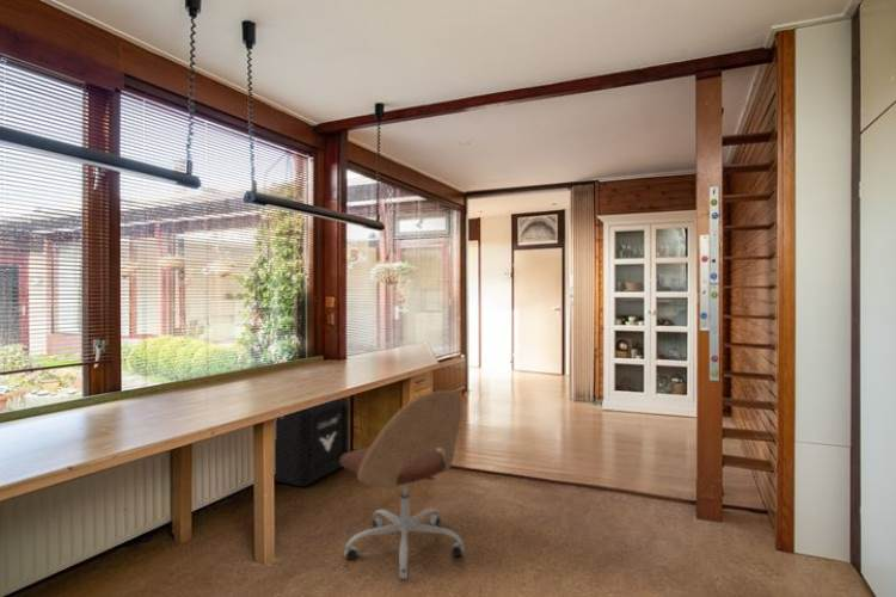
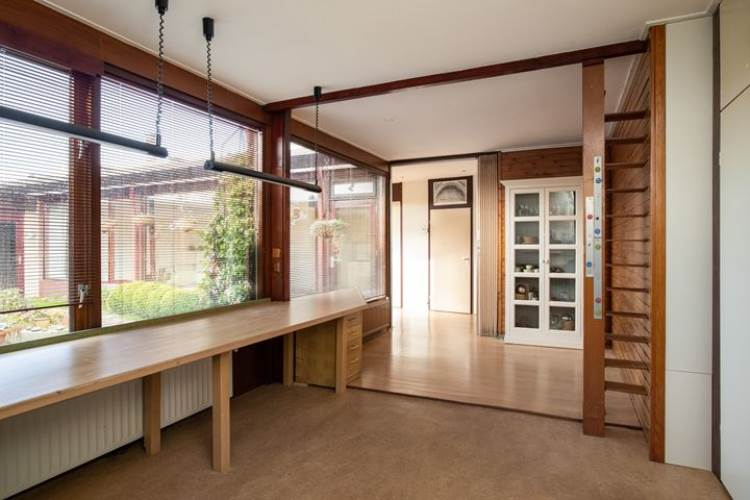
- air purifier (307, 435)
- office chair (405, 464)
